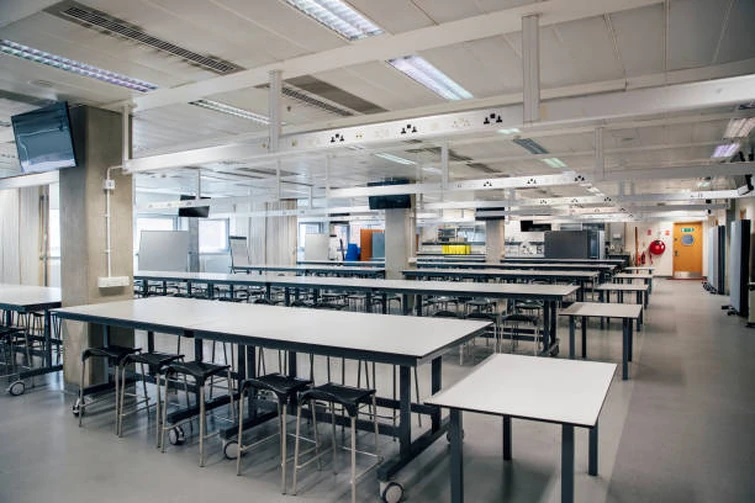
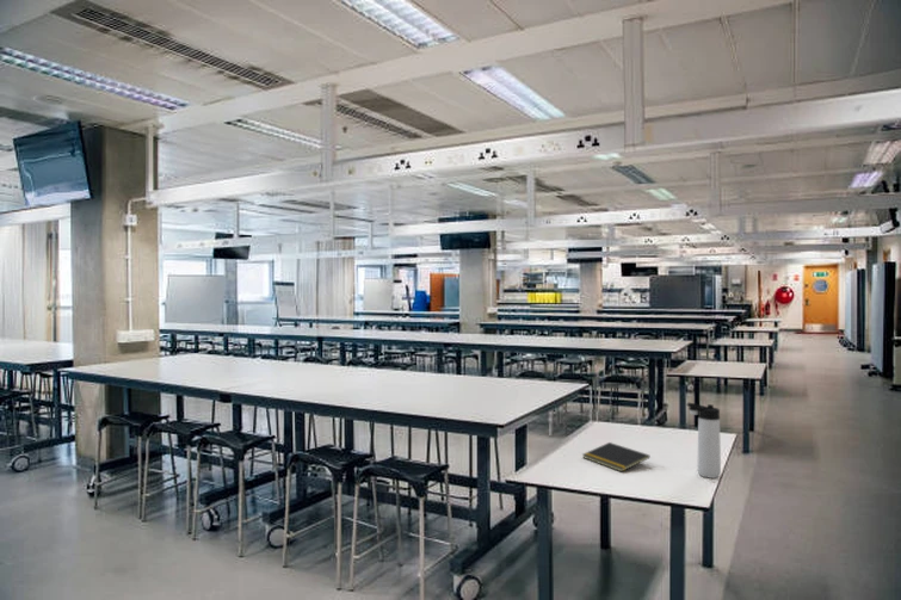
+ thermos bottle (703, 439)
+ notepad (615, 456)
